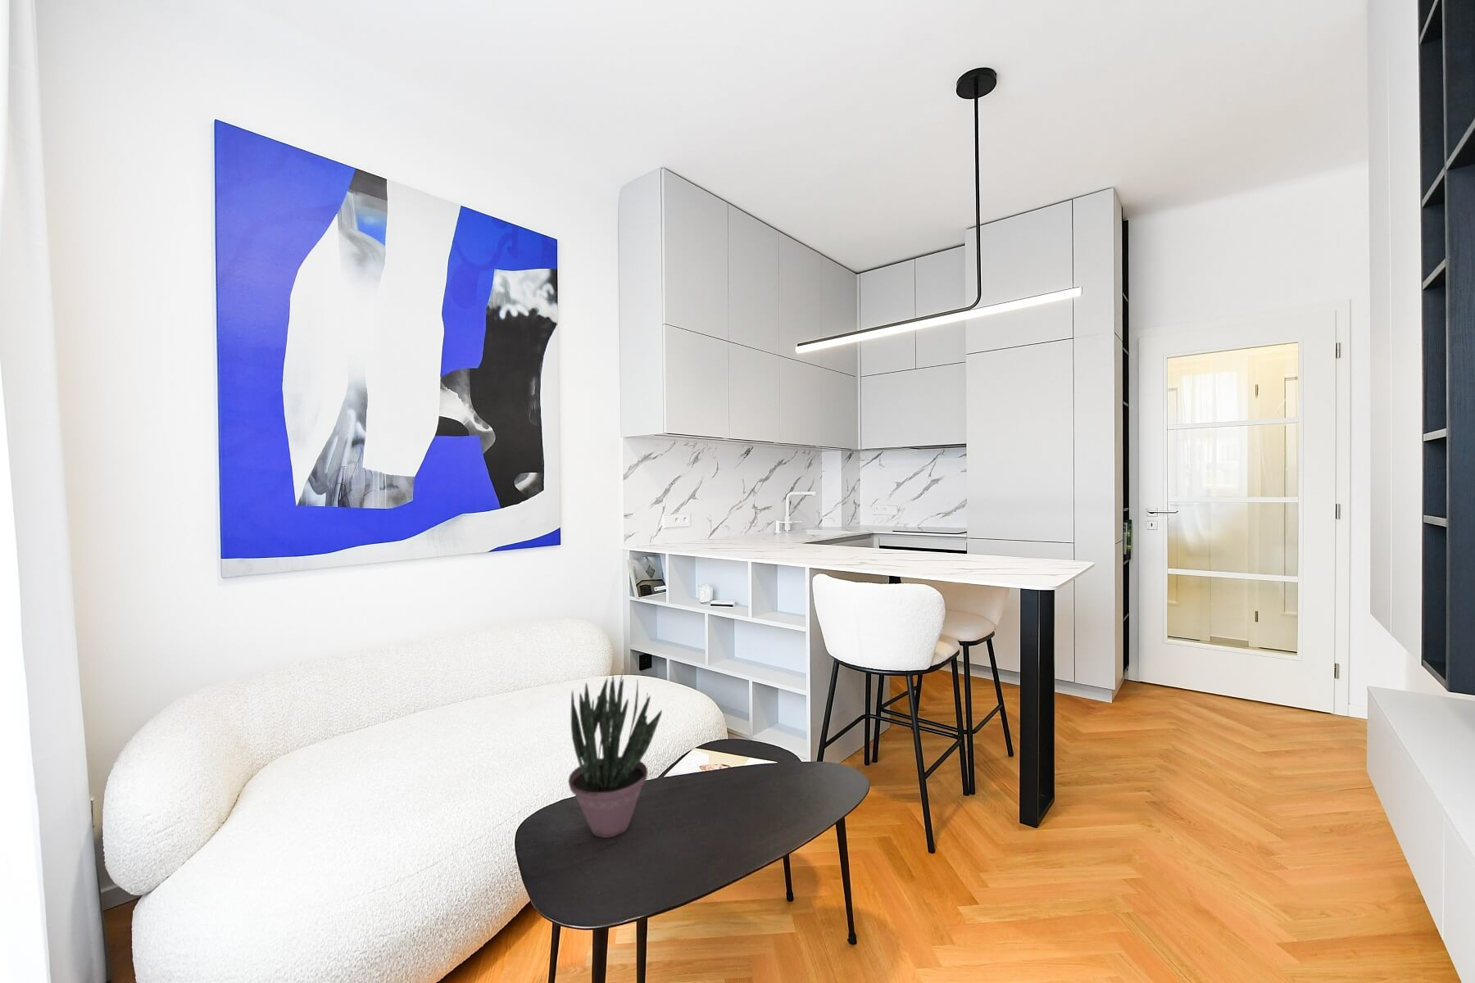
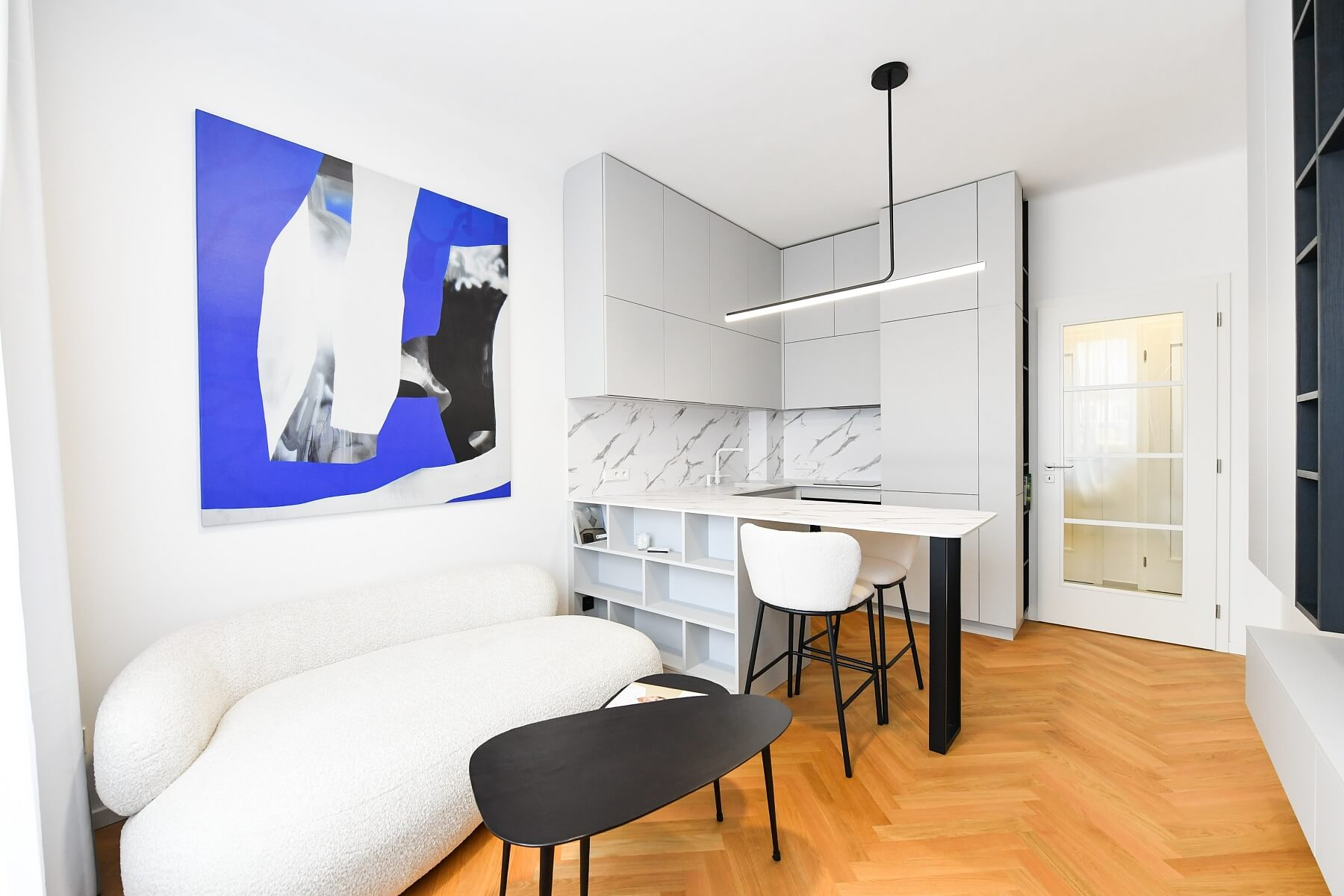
- potted plant (616, 748)
